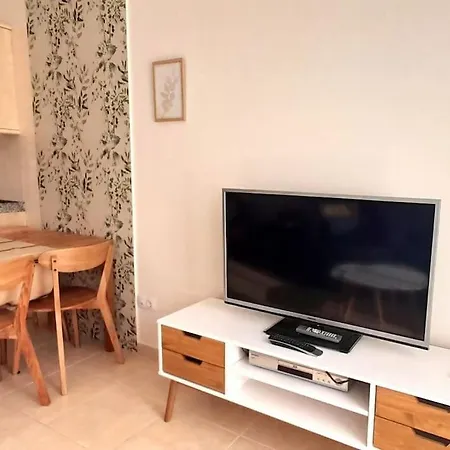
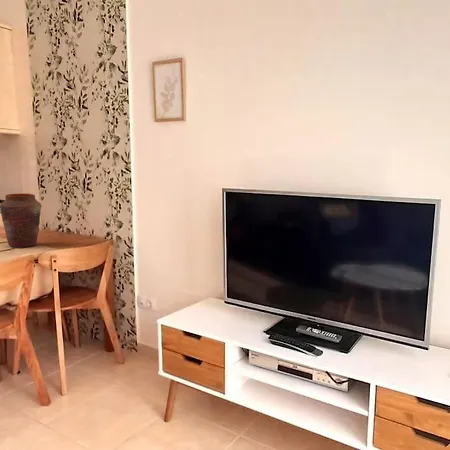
+ vase (21, 220)
